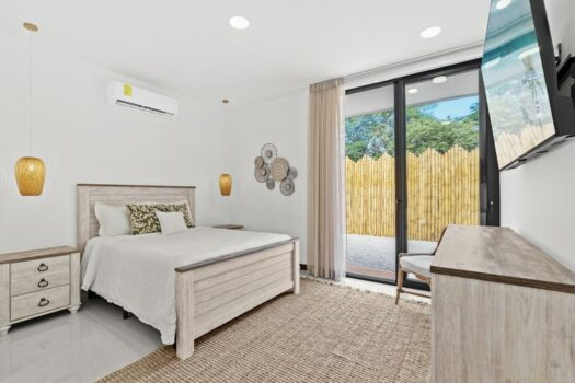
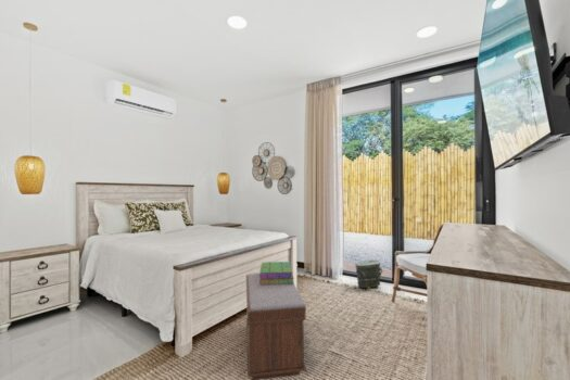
+ bag (368, 274)
+ bench (271, 316)
+ stack of books (276, 271)
